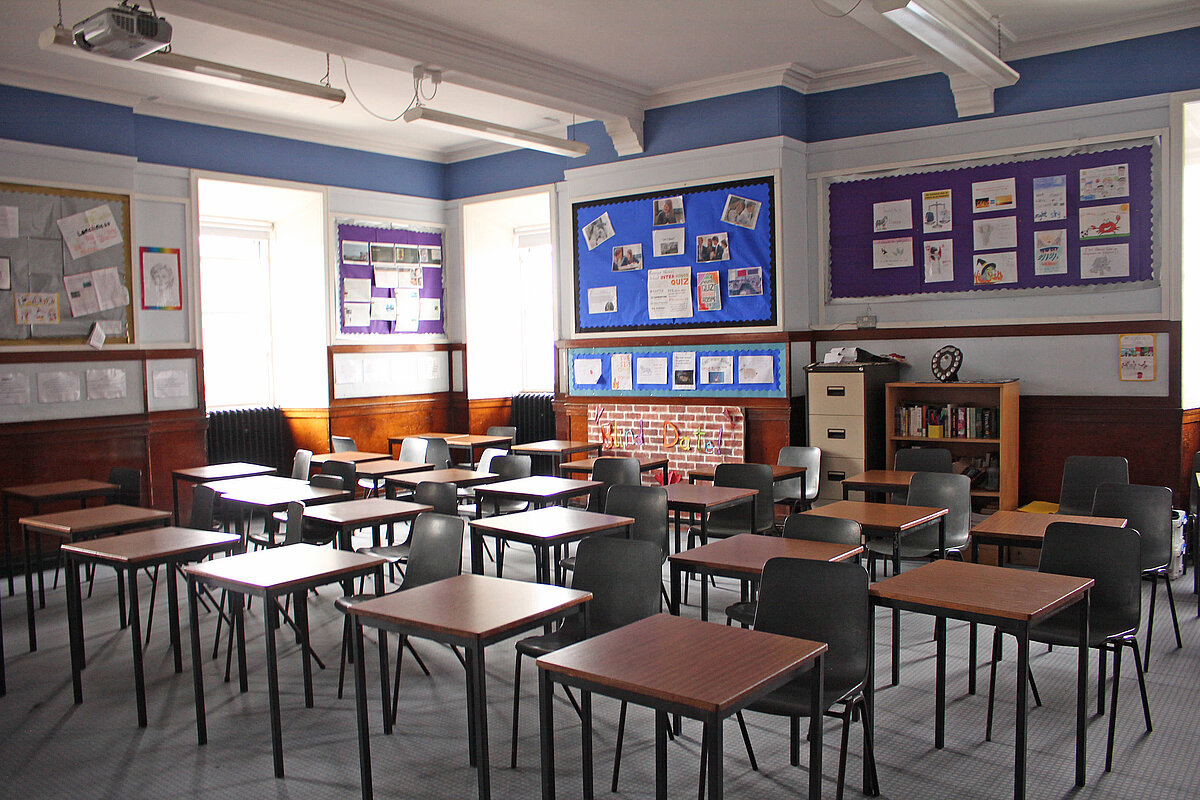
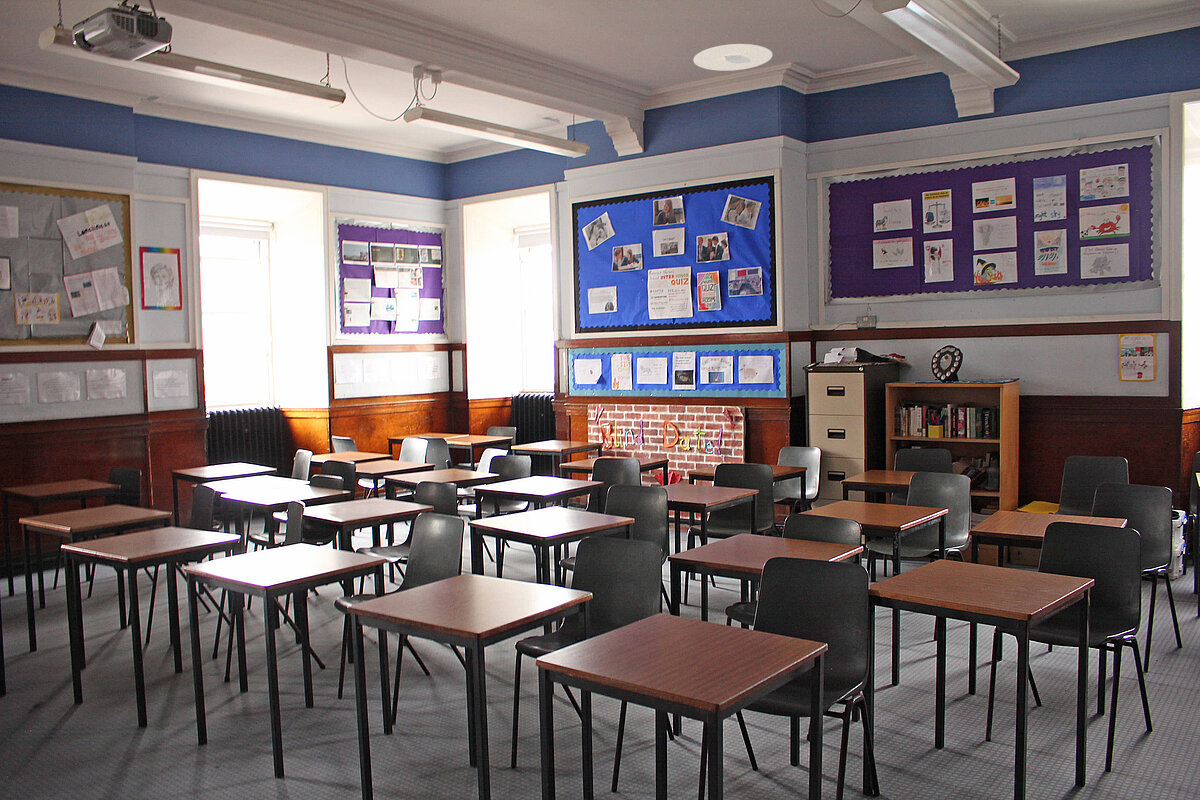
+ ceiling light (732, 54)
